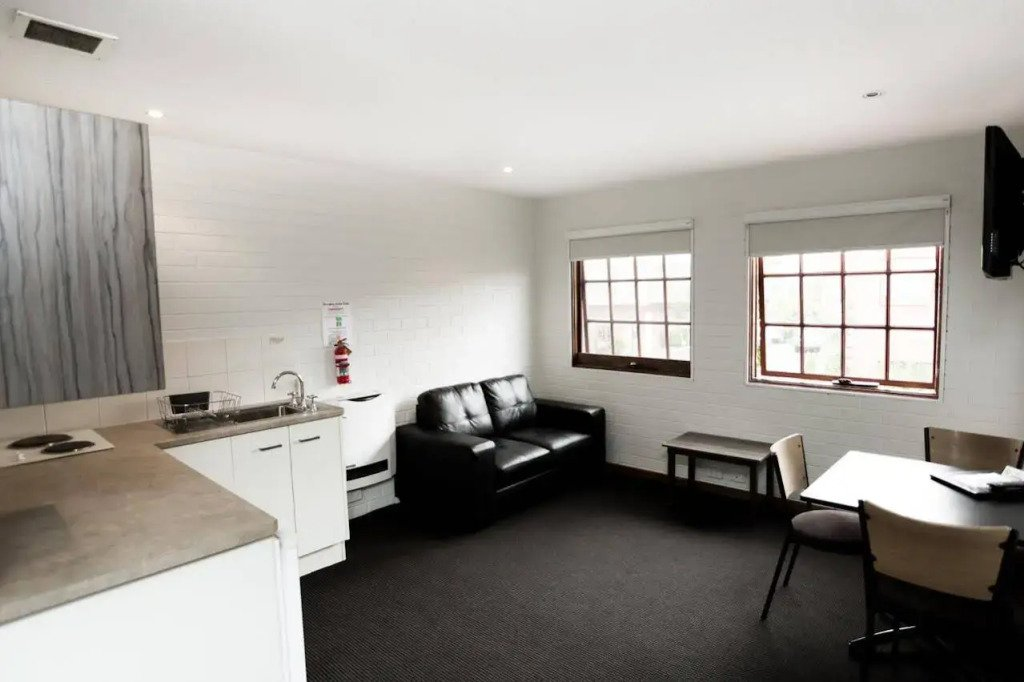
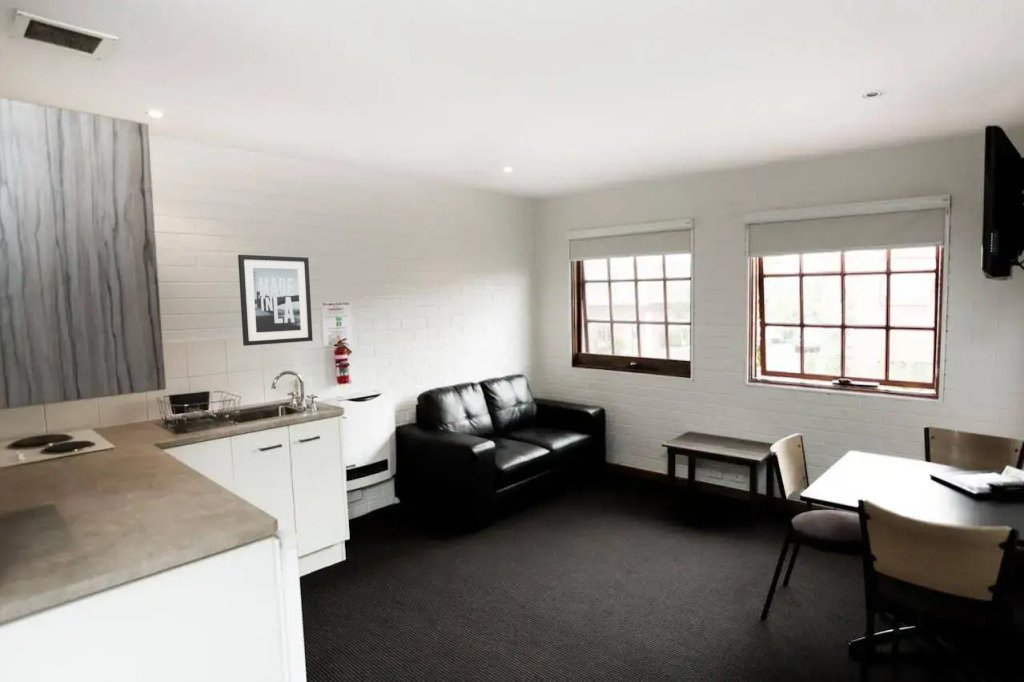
+ wall art (277, 299)
